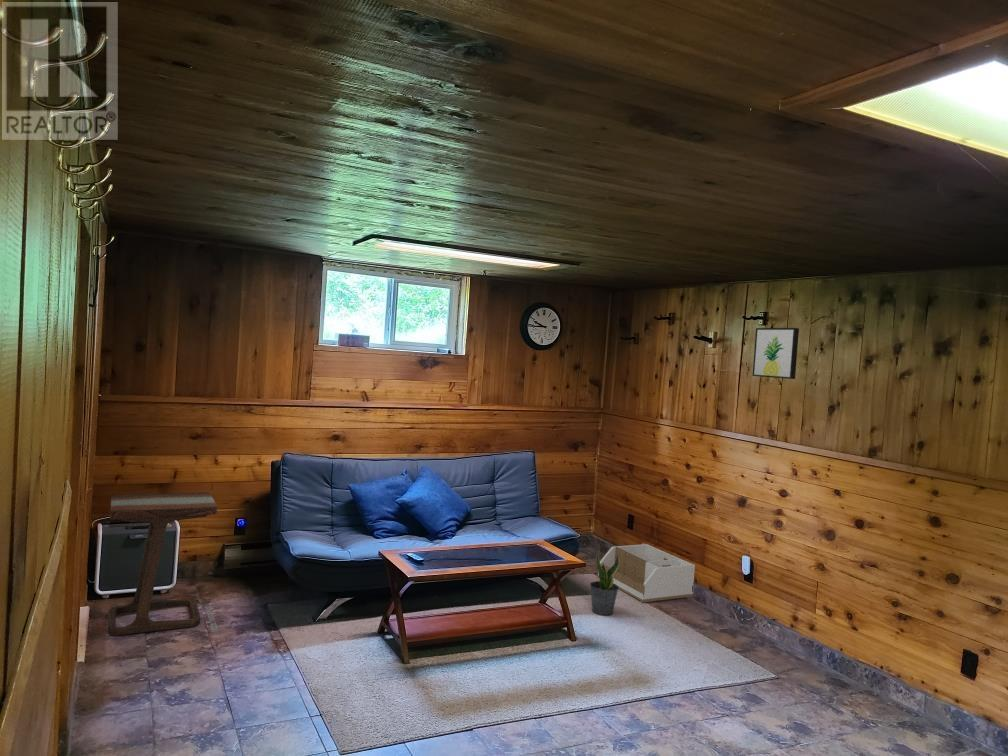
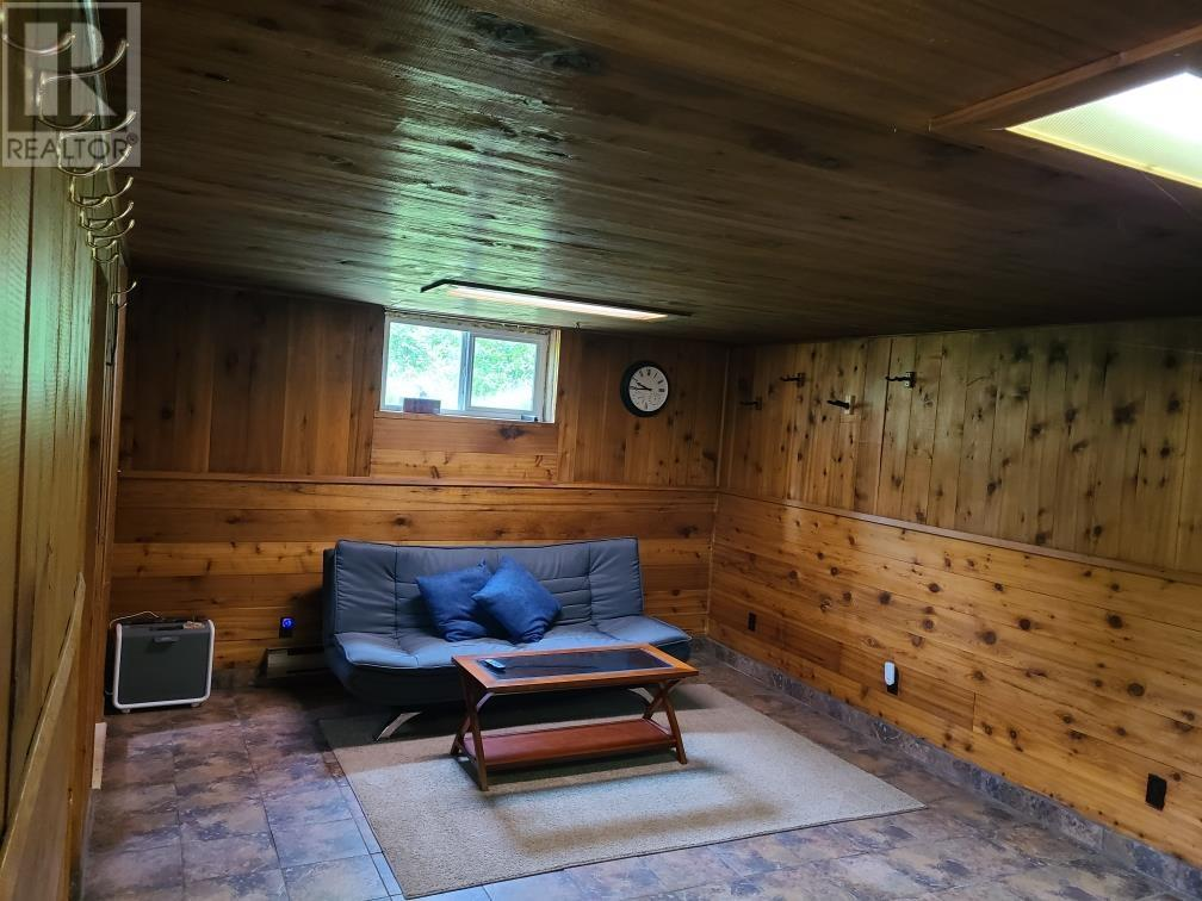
- wall art (775, 352)
- potted plant (604, 580)
- side table (159, 559)
- storage bin (643, 570)
